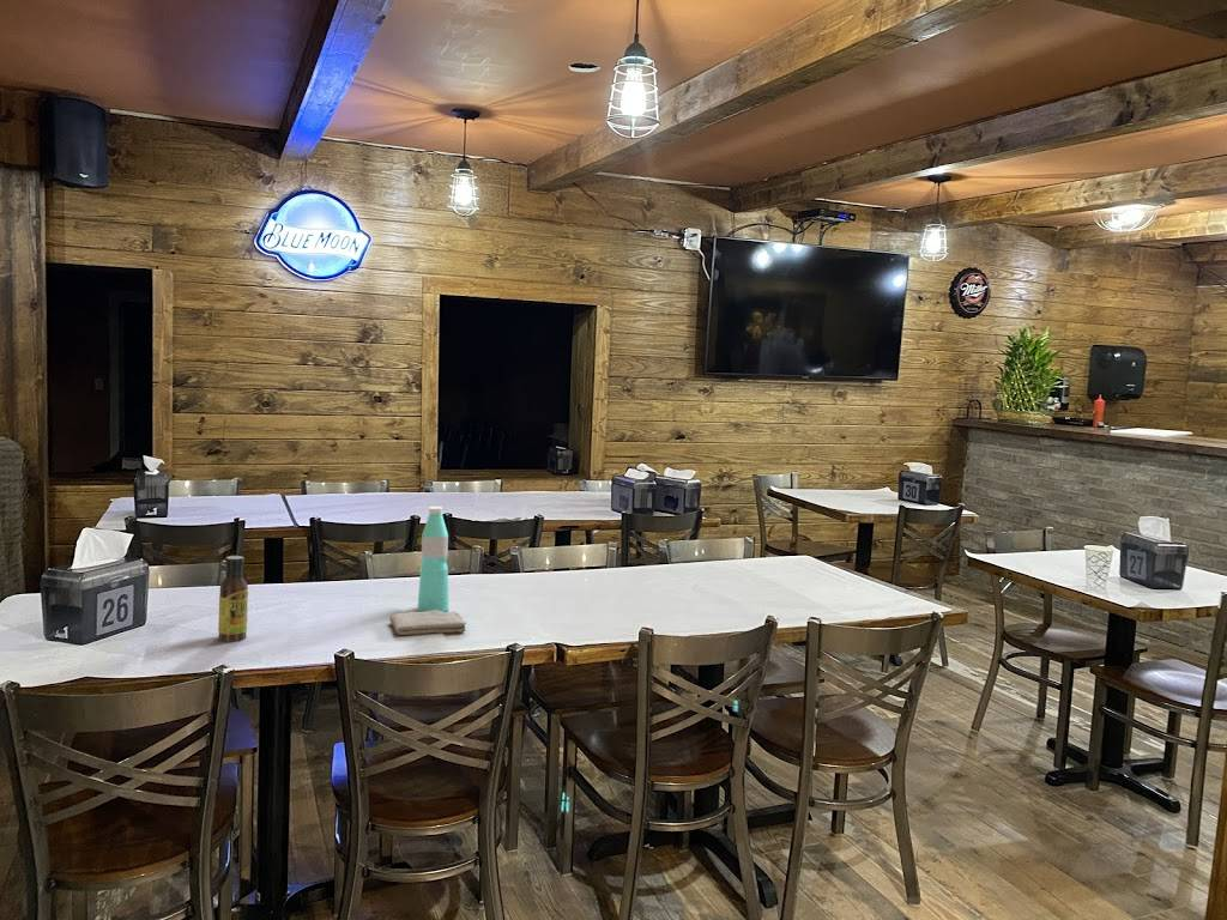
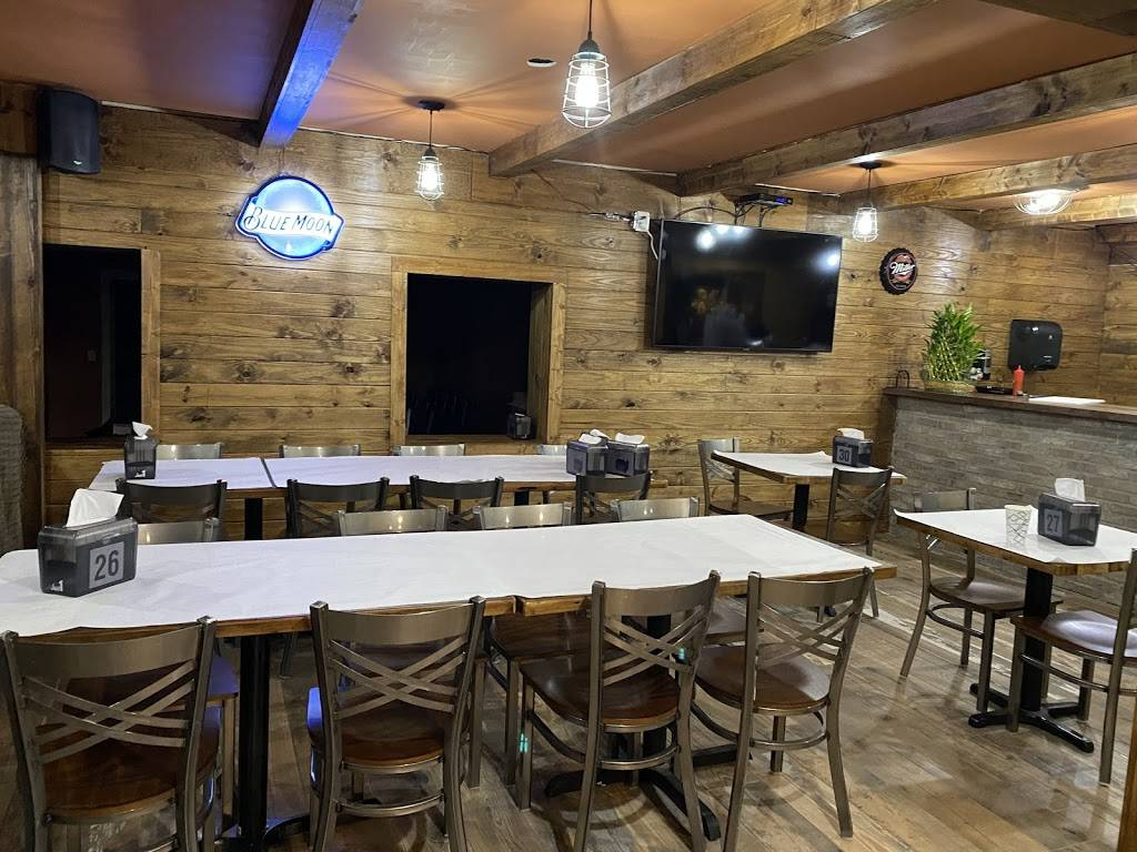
- sauce bottle (232, 598)
- washcloth (428, 622)
- water bottle (434, 558)
